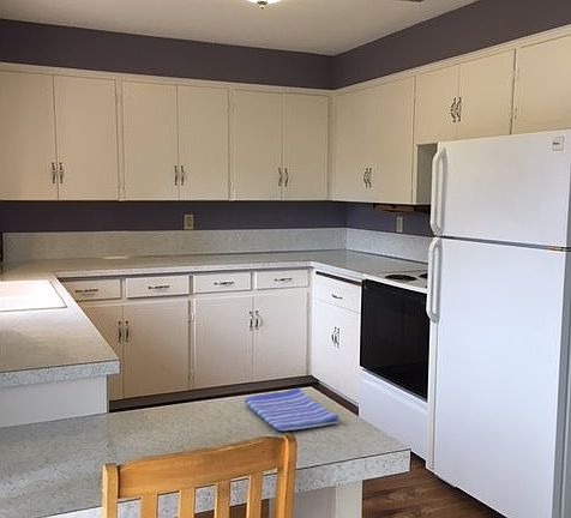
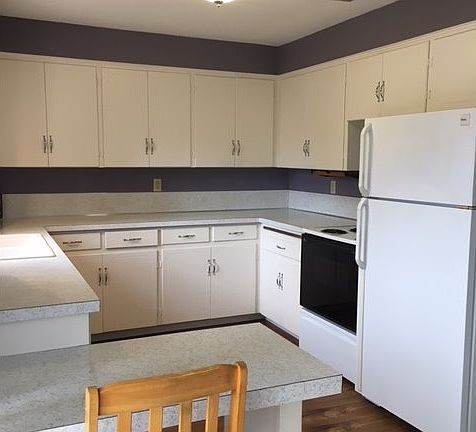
- dish towel (289, 408)
